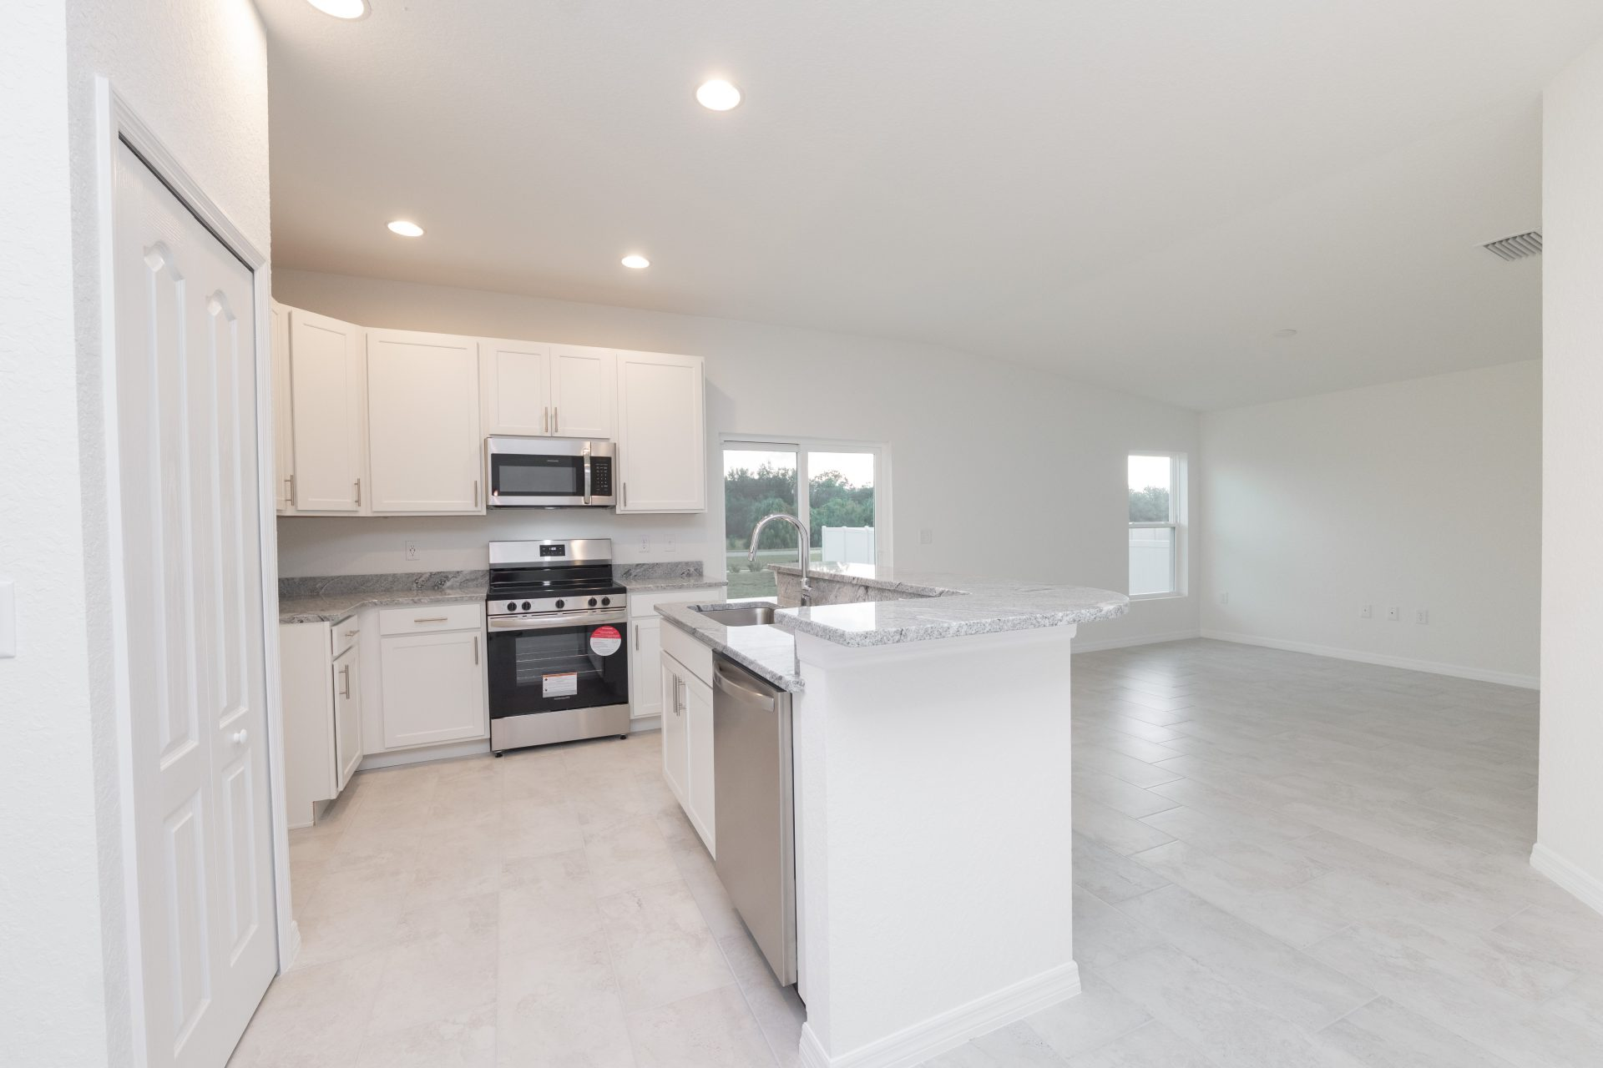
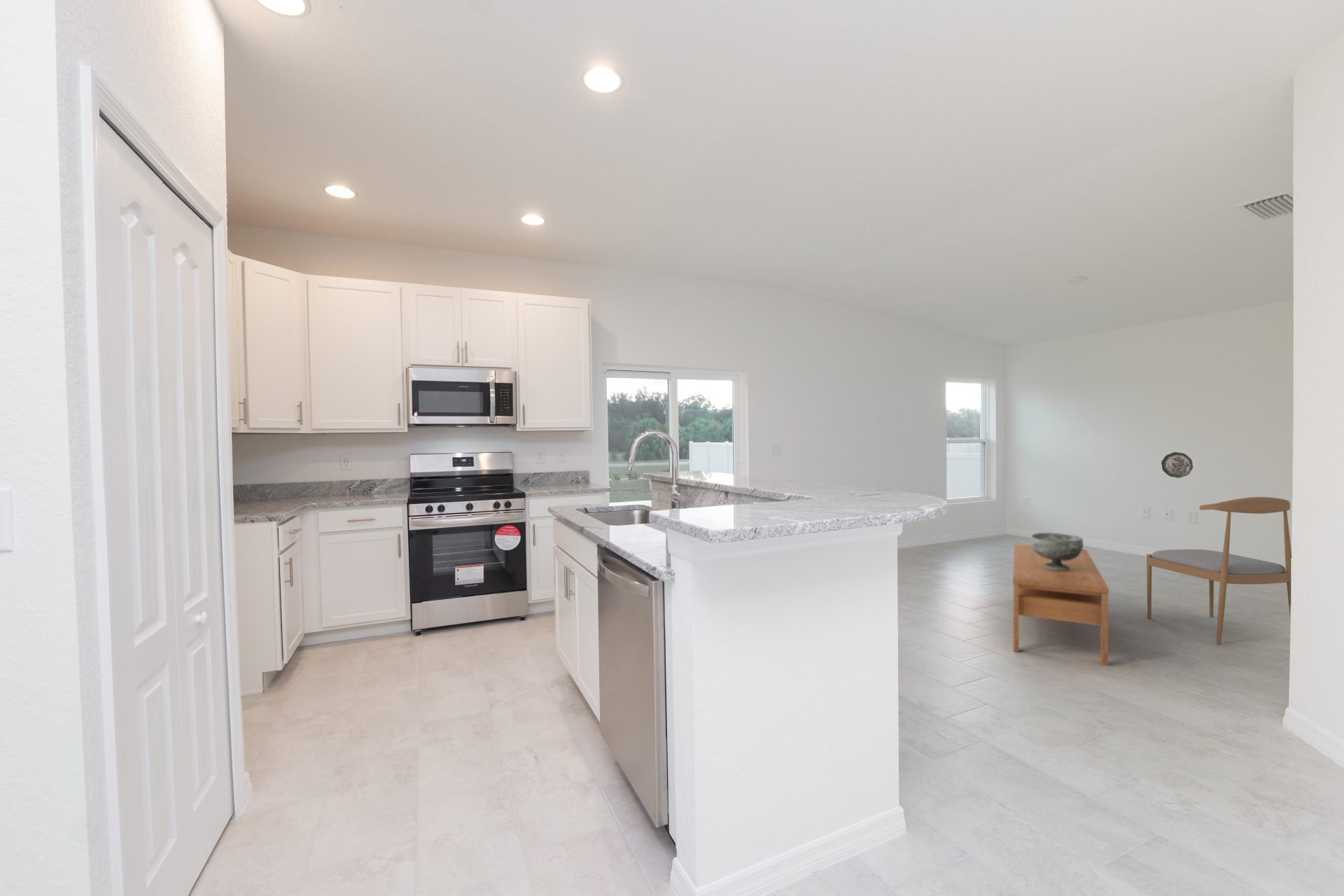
+ dining chair (1214, 561)
+ coffee table (1054, 594)
+ decorative bowl (1056, 552)
+ decorative plate (1177, 465)
